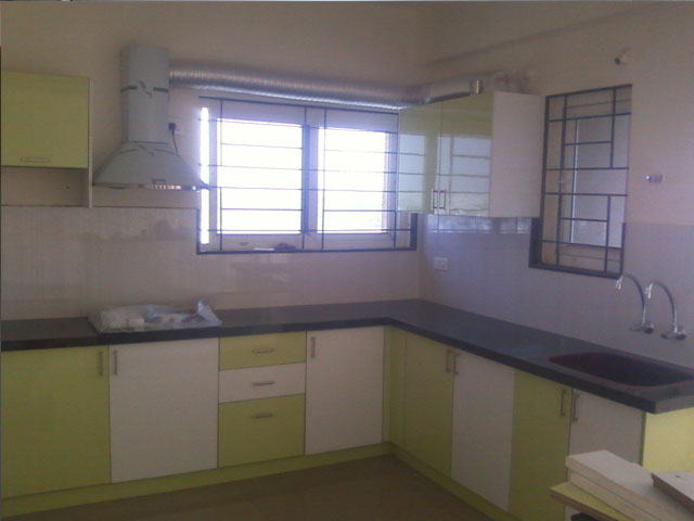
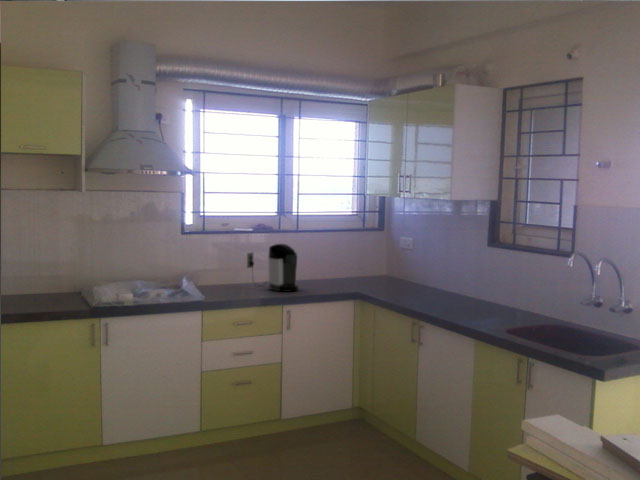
+ coffee maker (277, 267)
